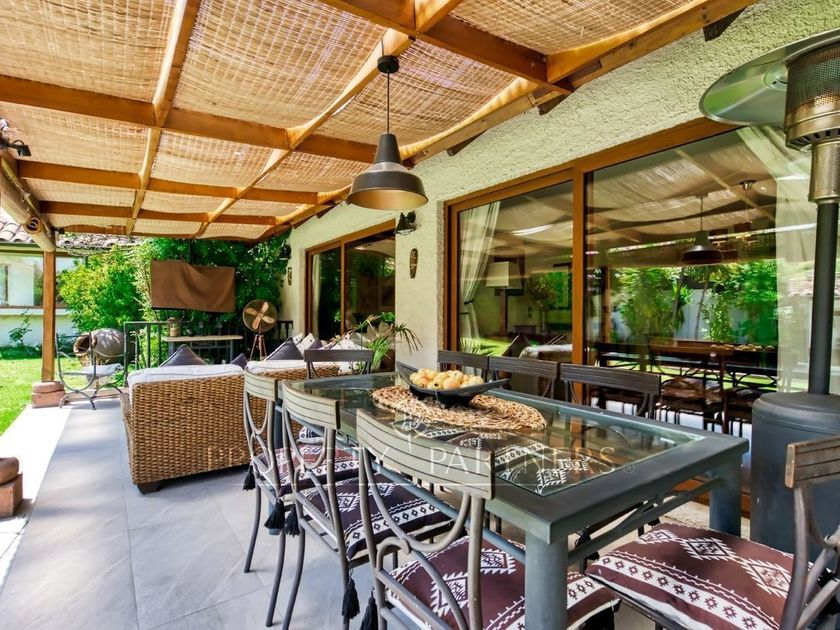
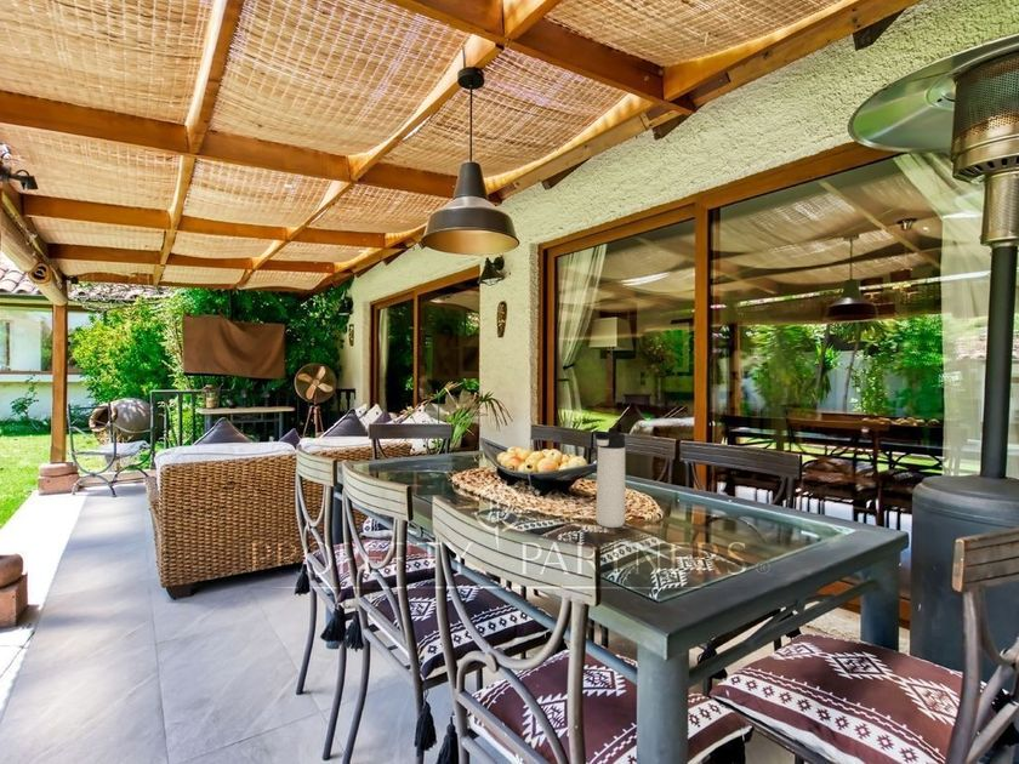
+ thermos bottle (608, 477)
